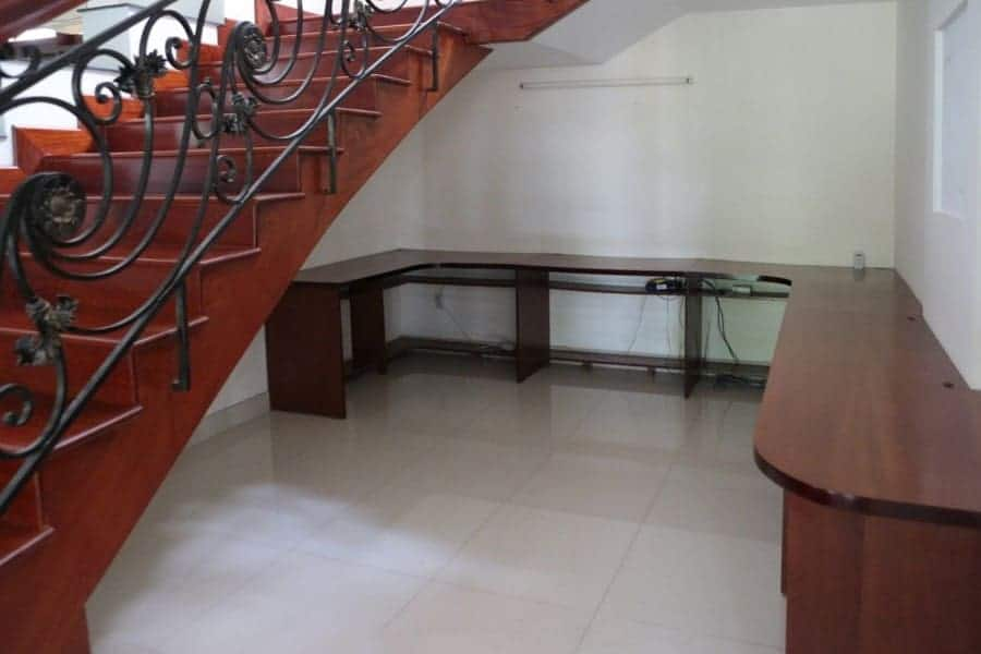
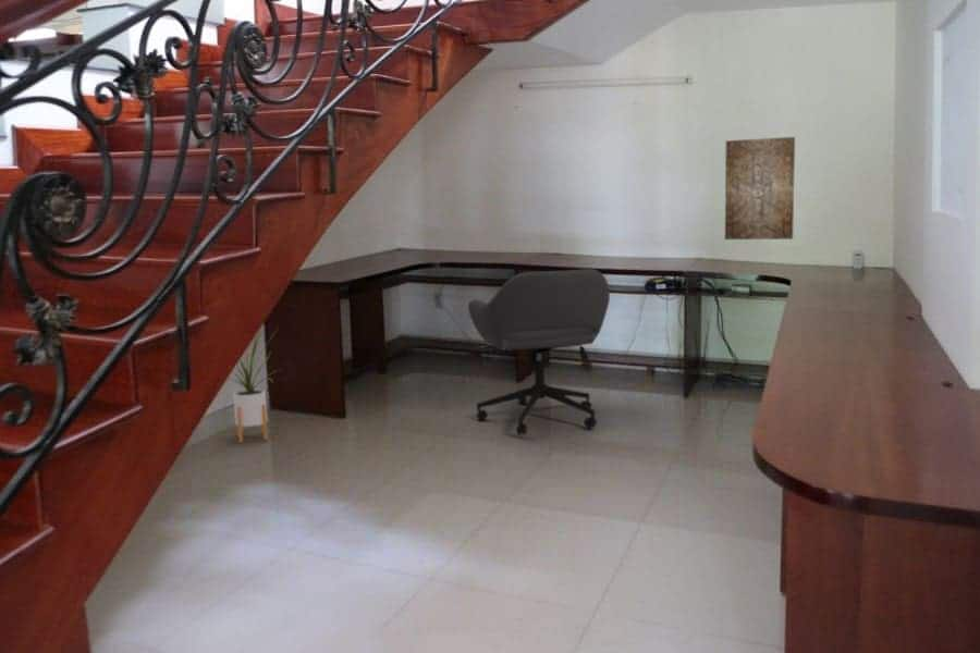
+ house plant (247, 378)
+ wall art (759, 189)
+ office chair (540, 344)
